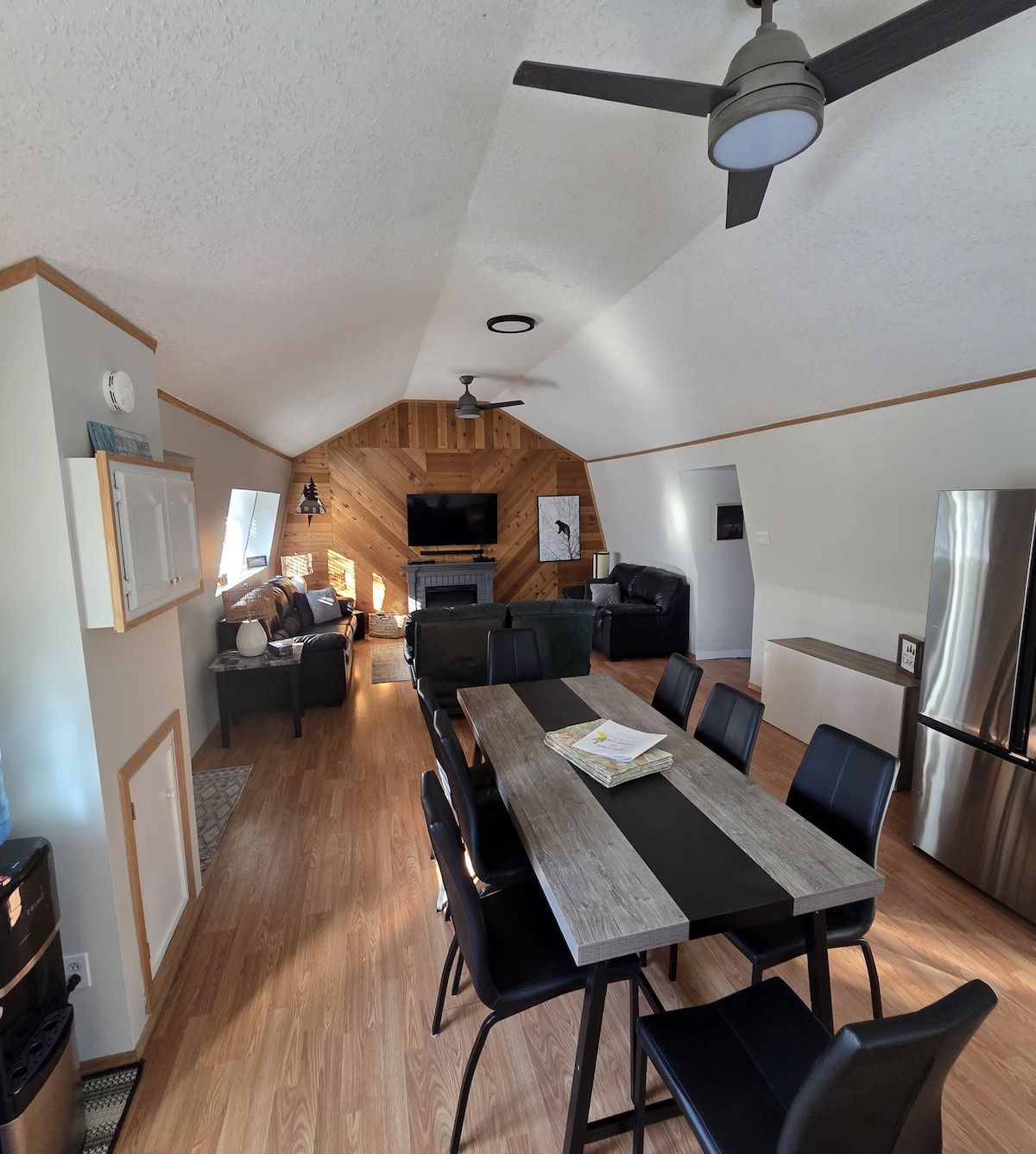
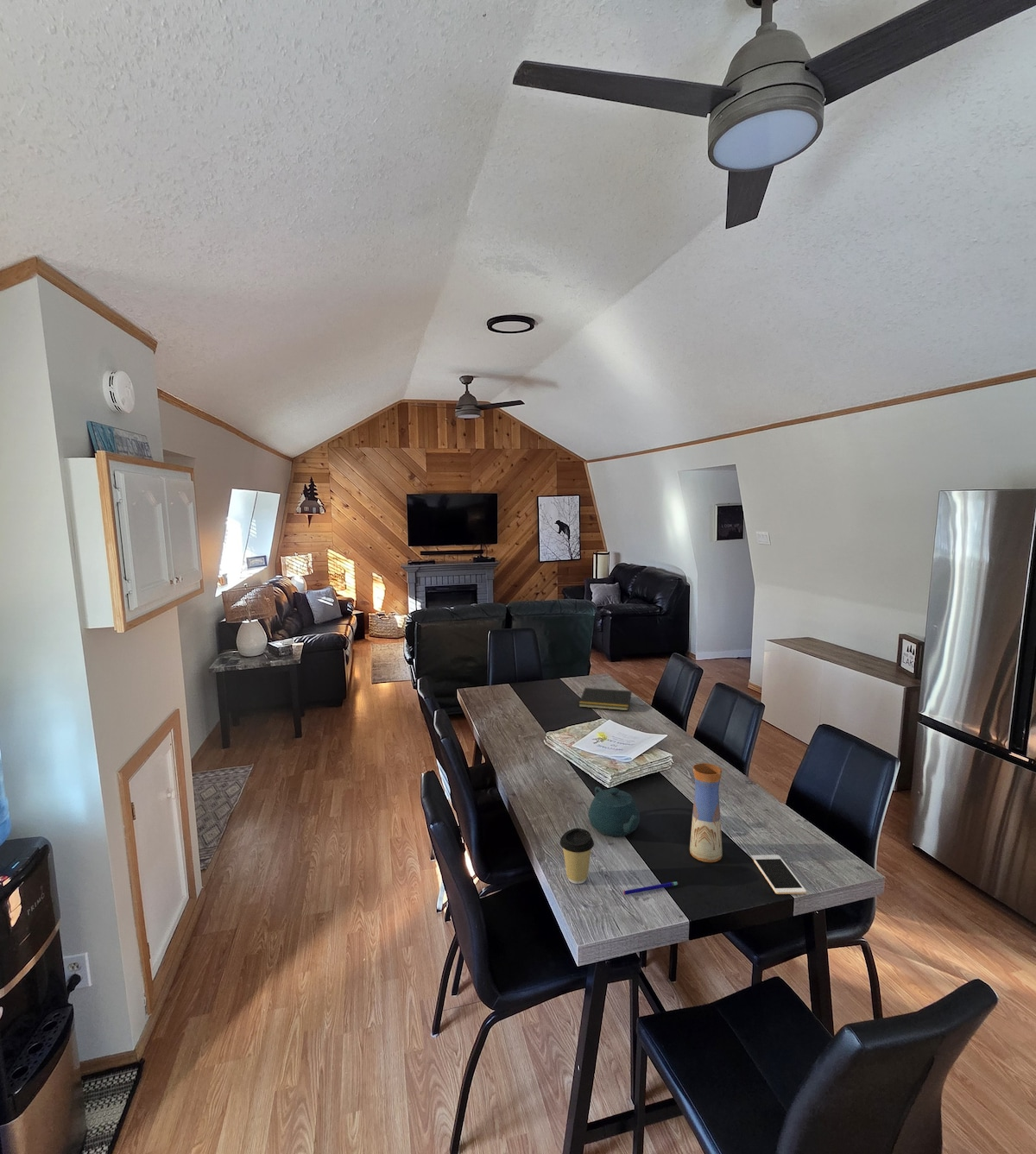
+ coffee cup (577, 856)
+ teapot (615, 810)
+ pen (651, 887)
+ vase (706, 811)
+ notepad (605, 698)
+ cell phone (777, 873)
